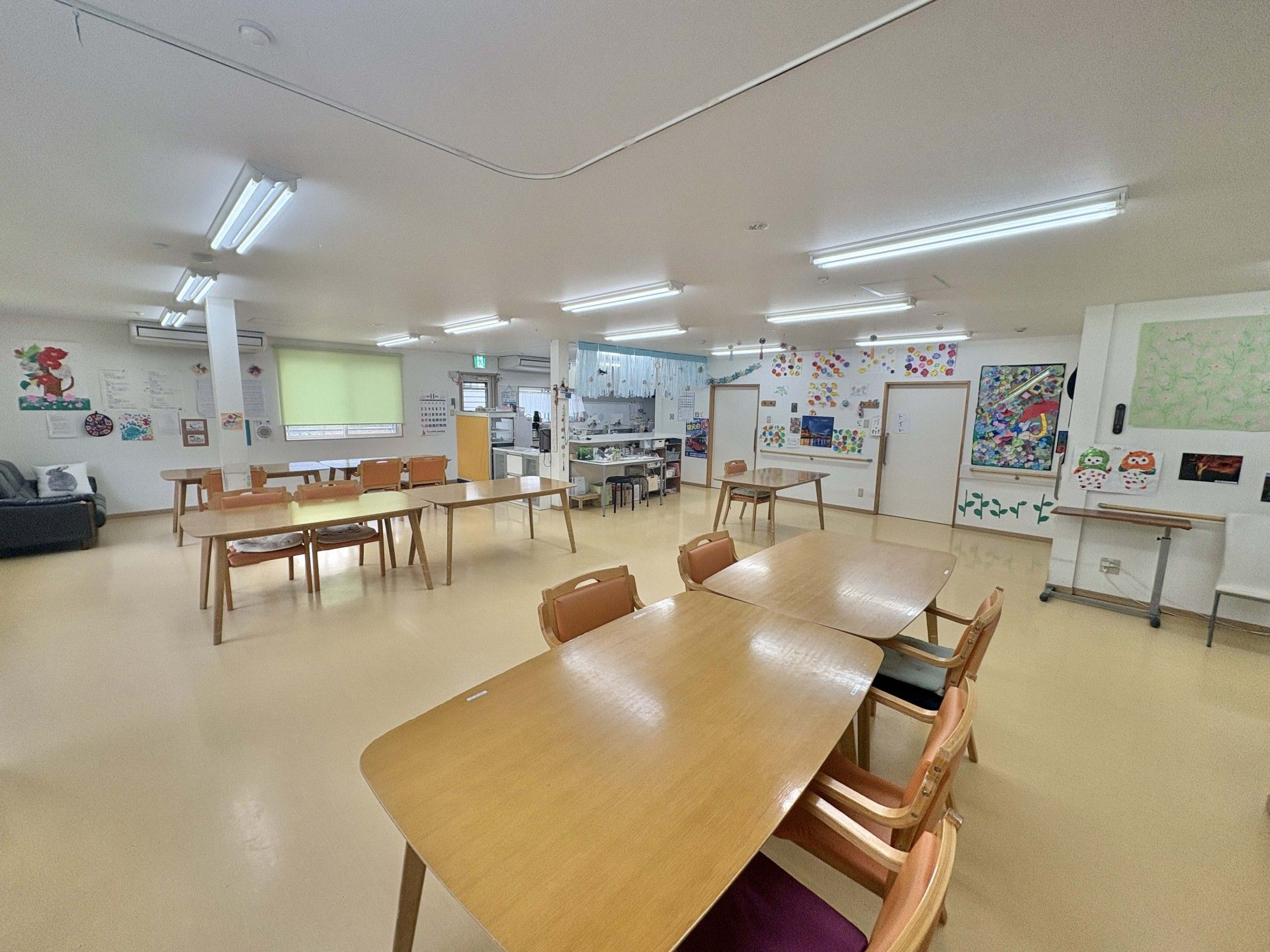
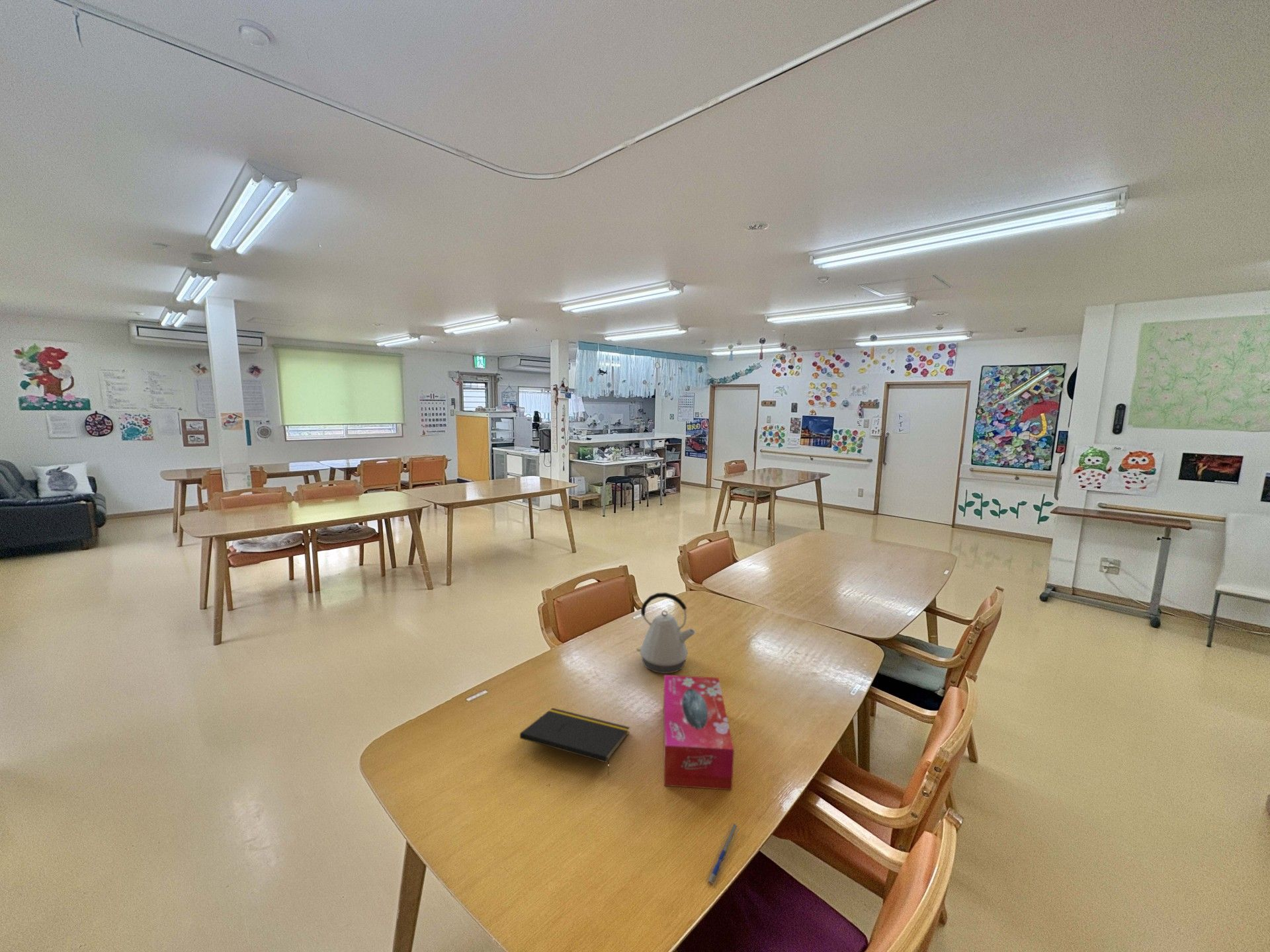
+ notepad (576, 733)
+ pen (724, 851)
+ tissue box (694, 725)
+ kettle (666, 629)
